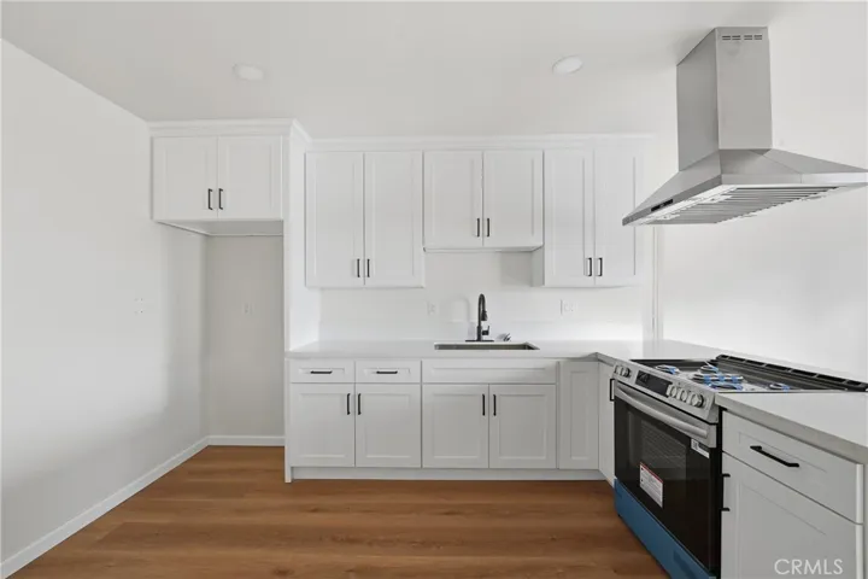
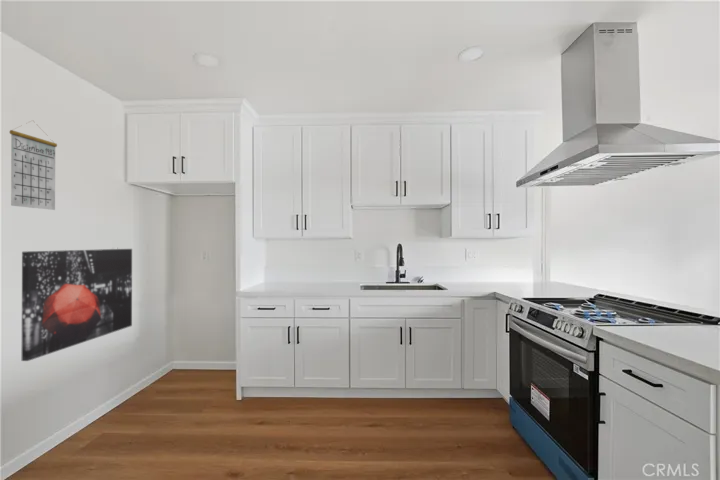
+ wall art (86, 295)
+ calendar (34, 164)
